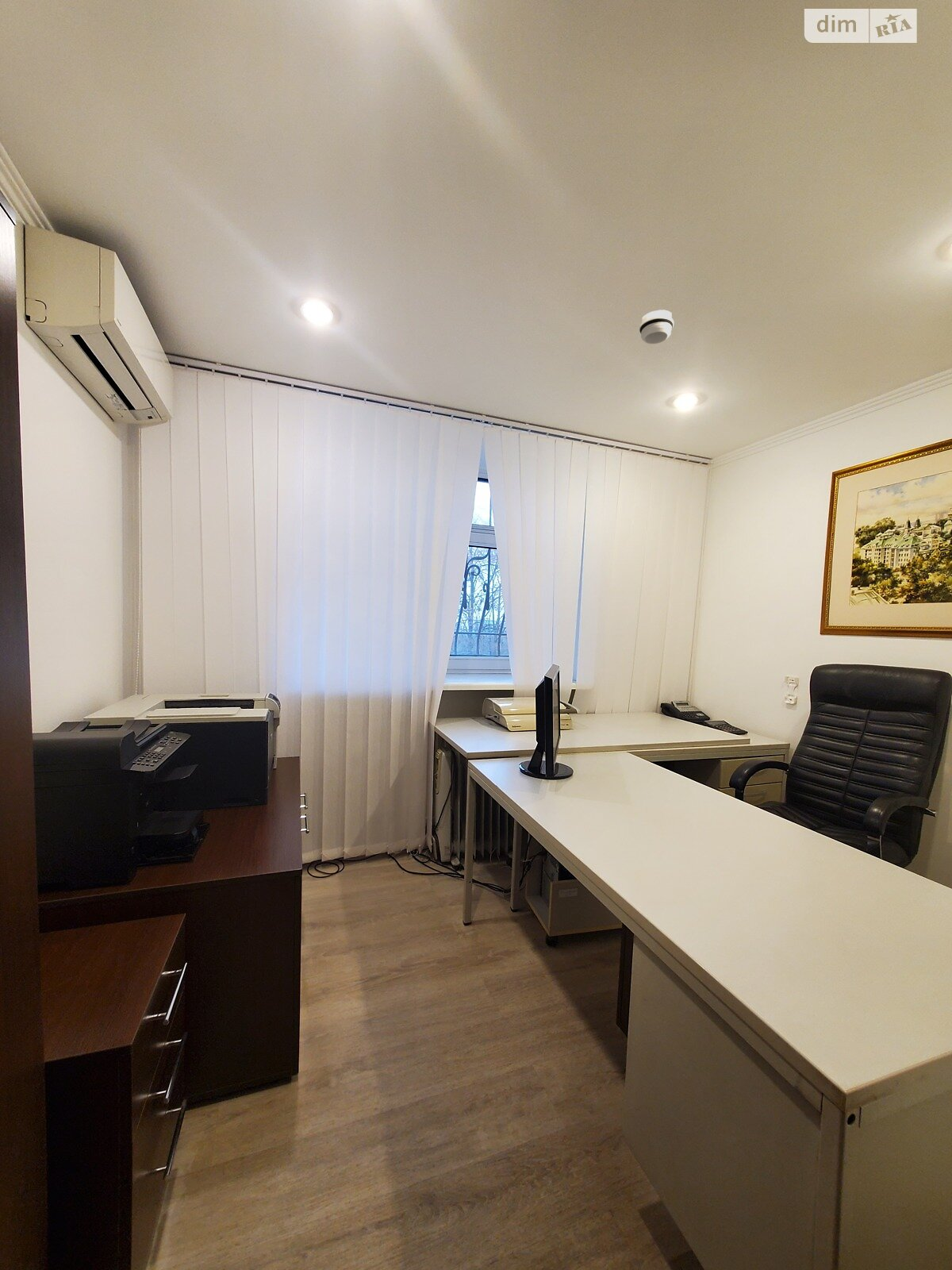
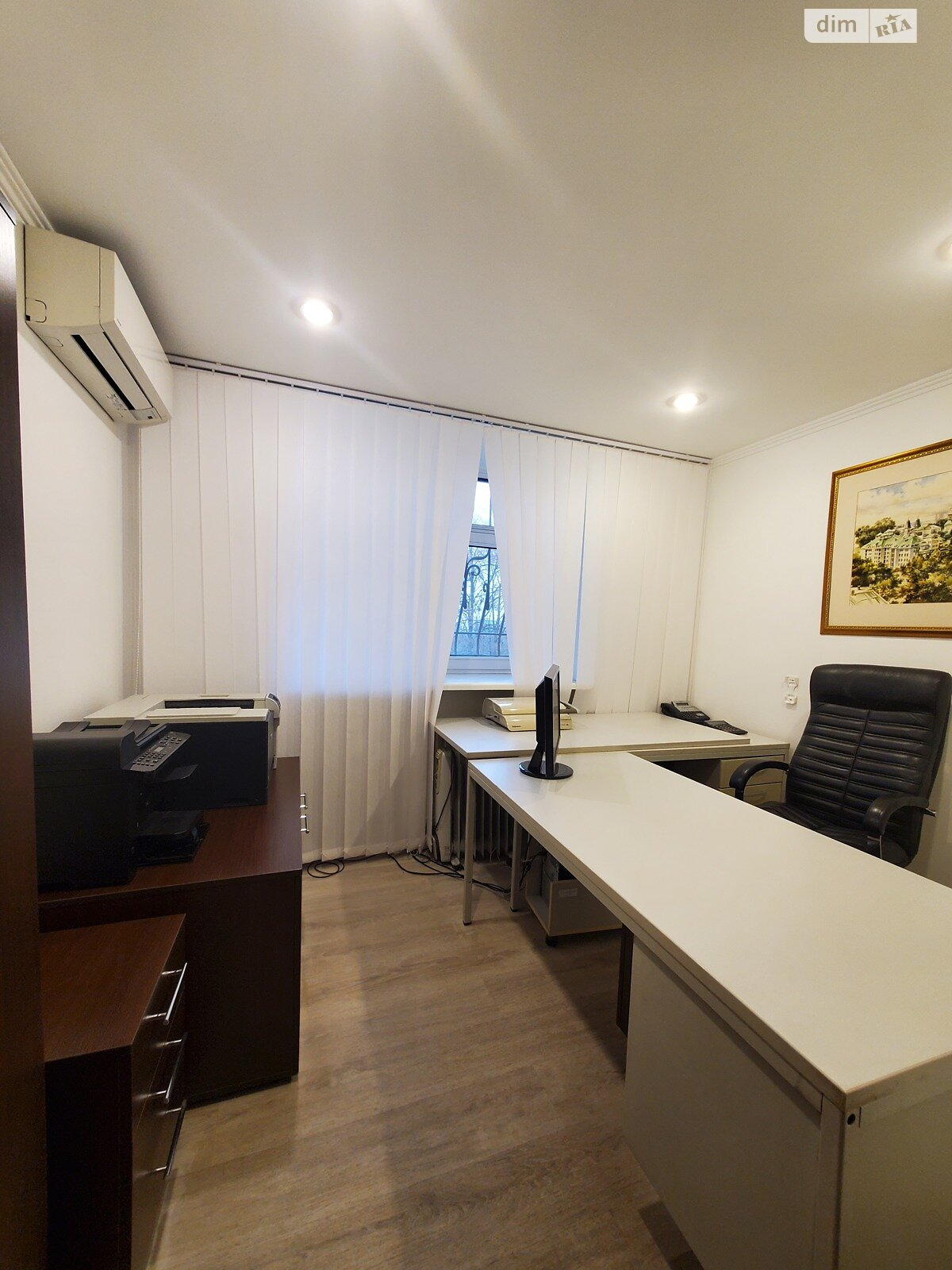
- smoke detector (656, 328)
